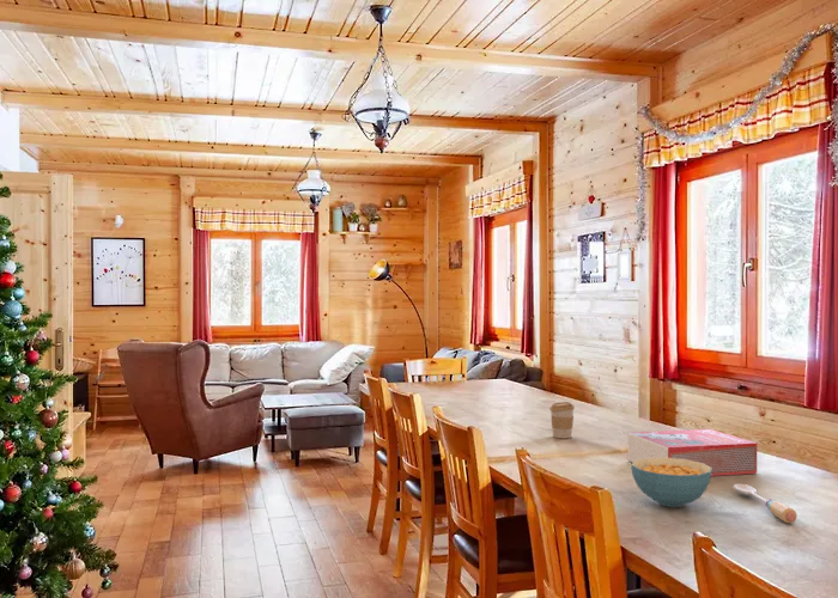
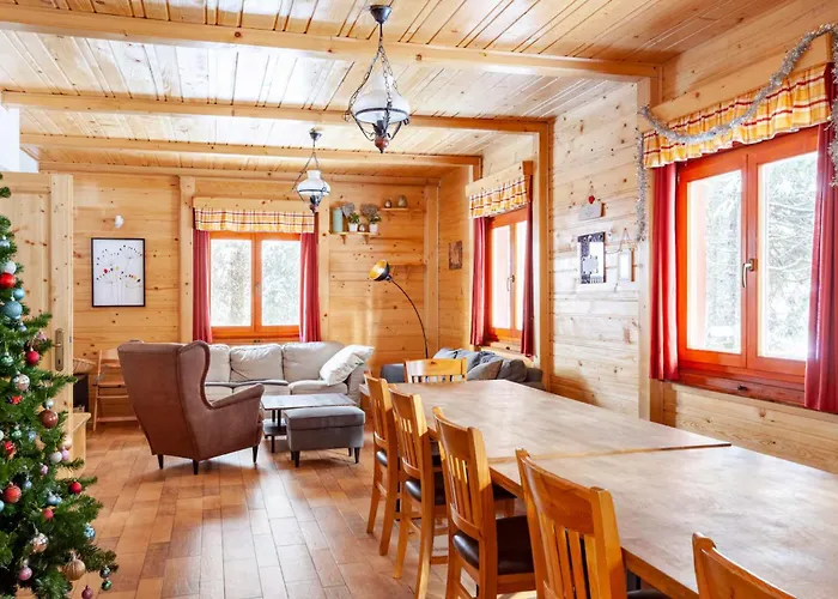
- spoon (763, 499)
- cereal bowl (670, 484)
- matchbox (690, 451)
- coffee cup (561, 419)
